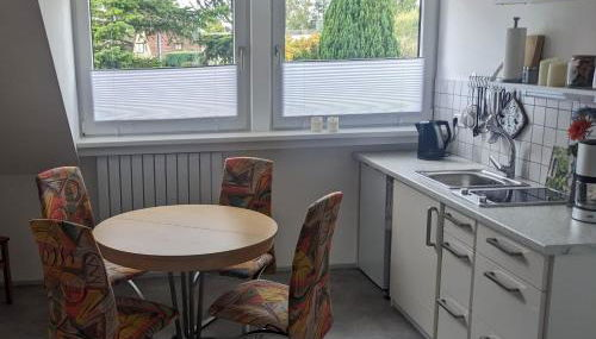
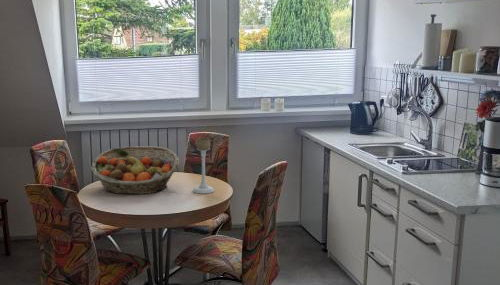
+ fruit basket (135, 169)
+ candle holder (203, 164)
